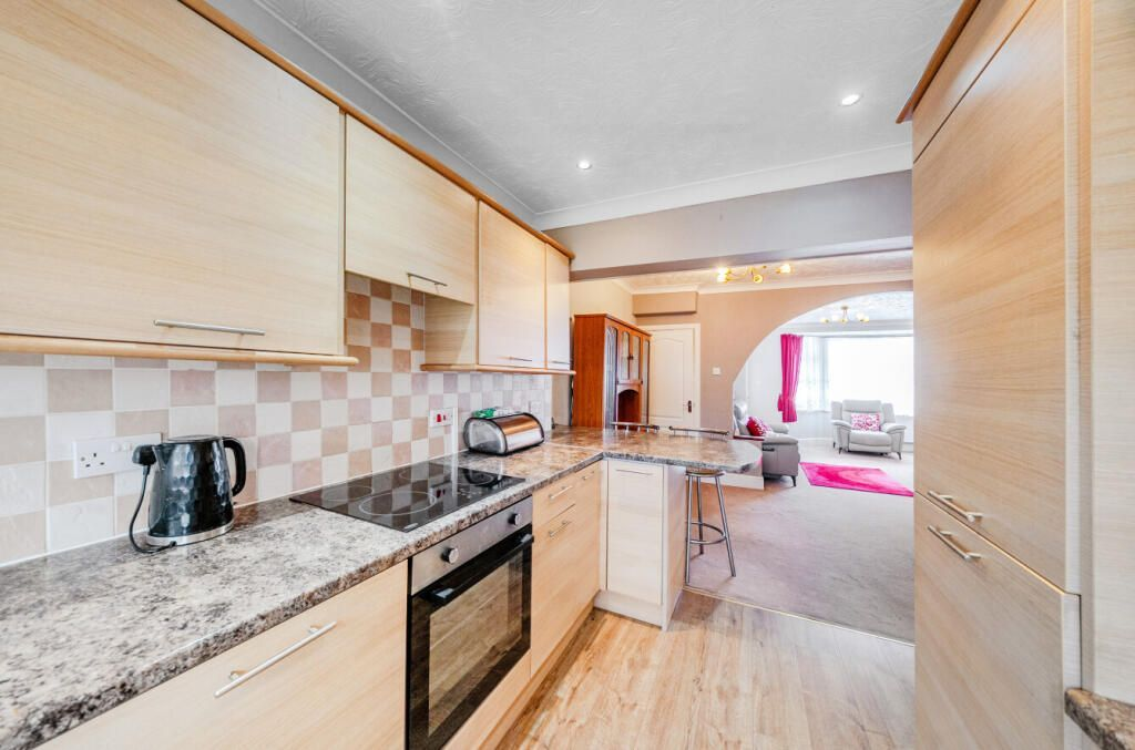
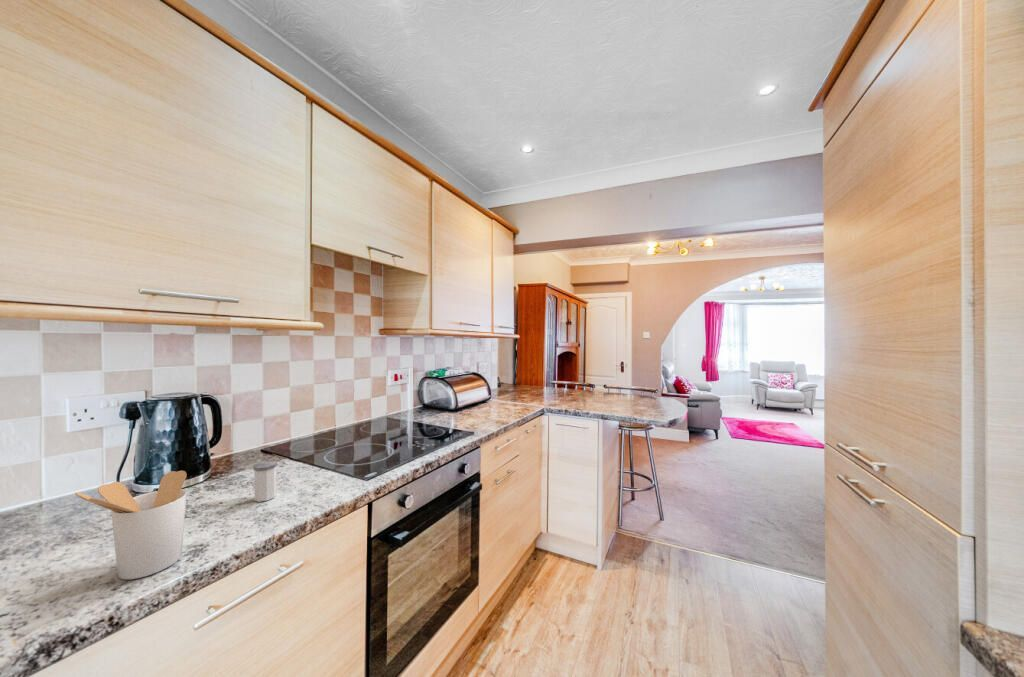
+ salt shaker (265, 480)
+ utensil holder (134, 524)
